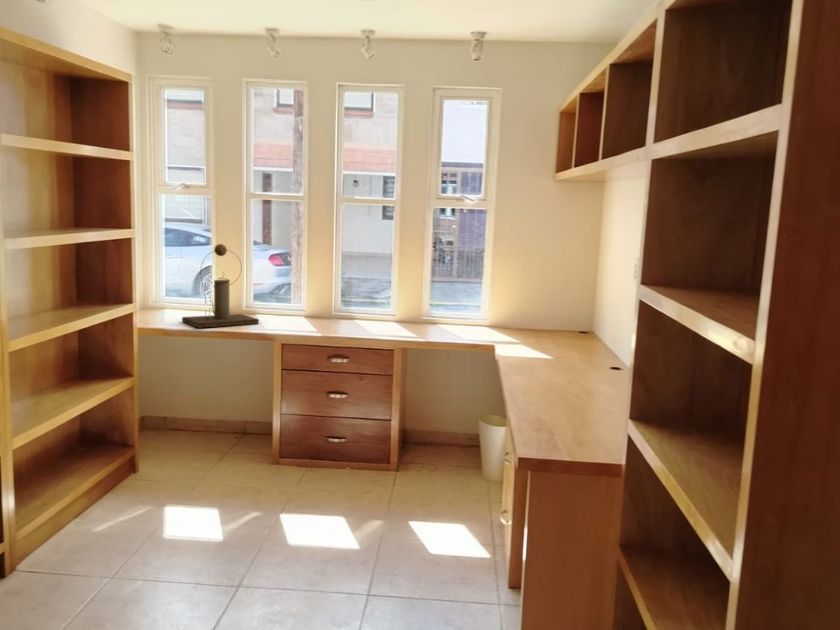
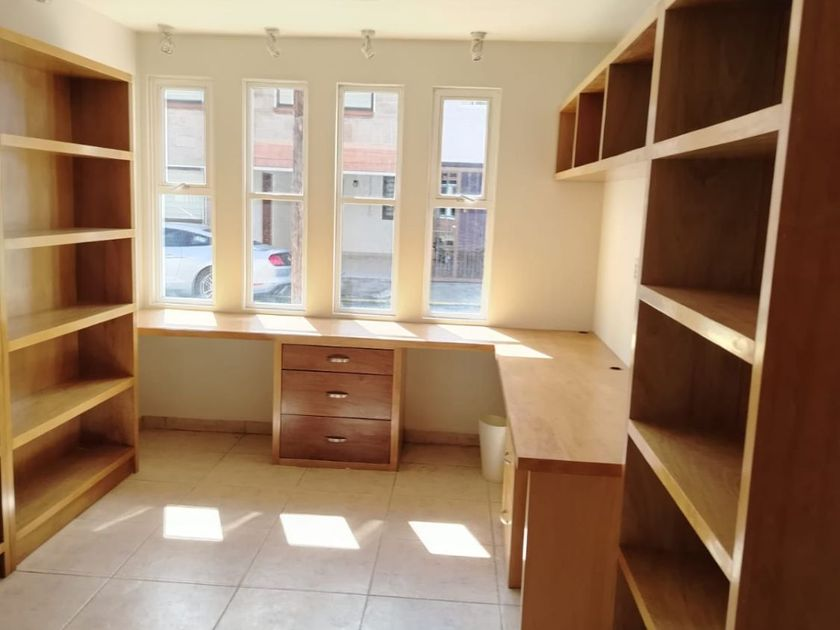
- desk lamp (220, 283)
